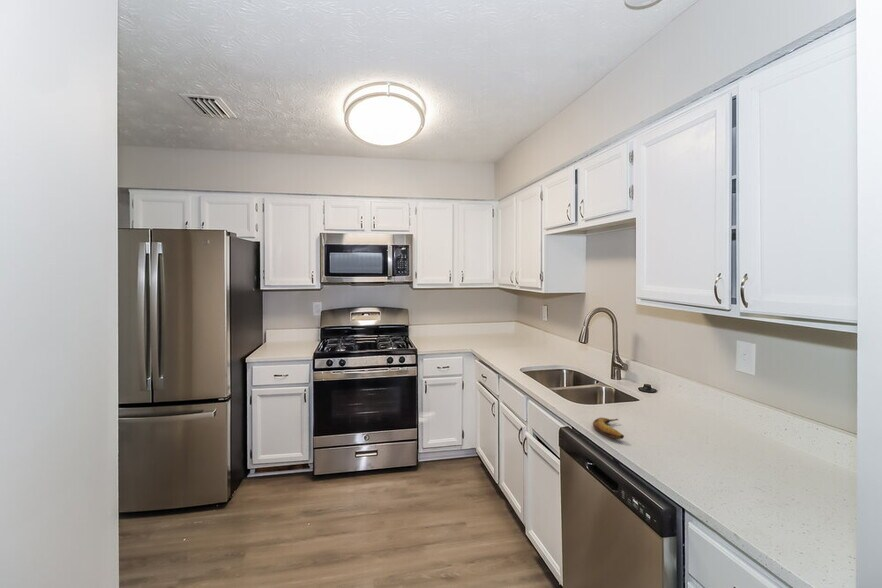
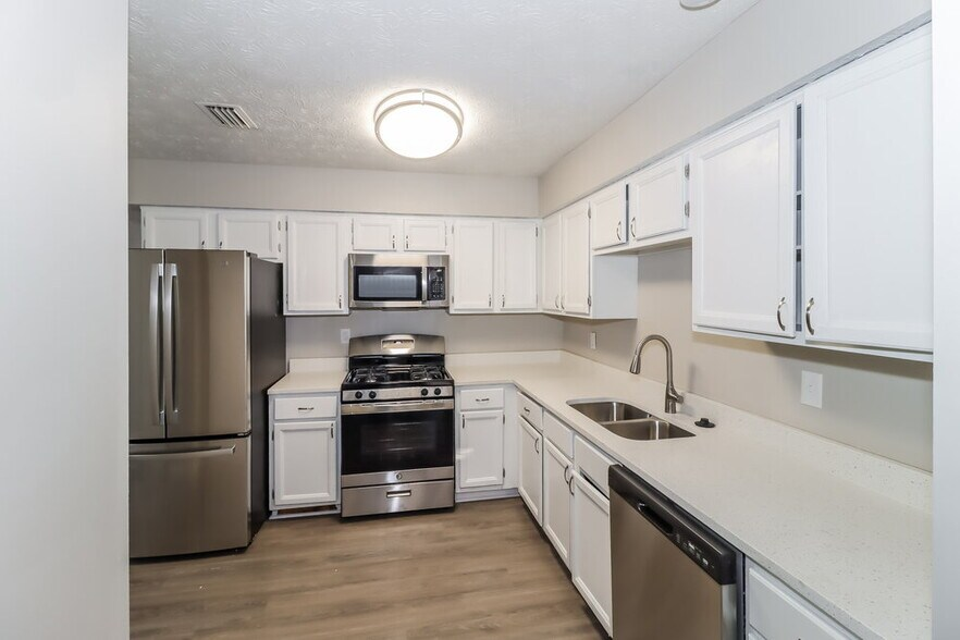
- banana (609, 427)
